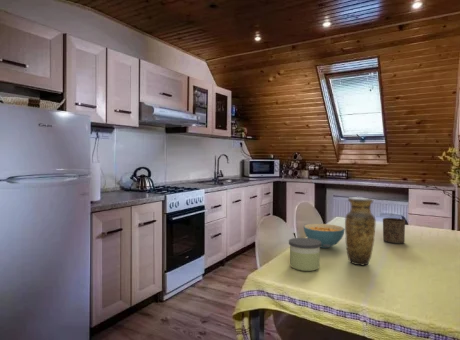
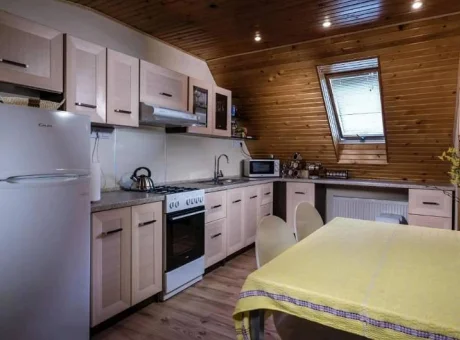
- vase (359, 230)
- cup (393, 230)
- candle (304, 254)
- cereal bowl (323, 236)
